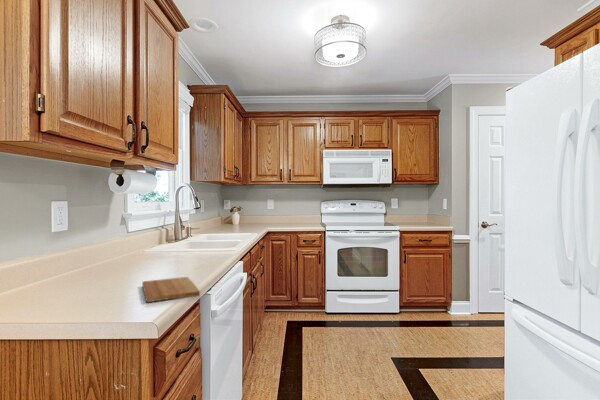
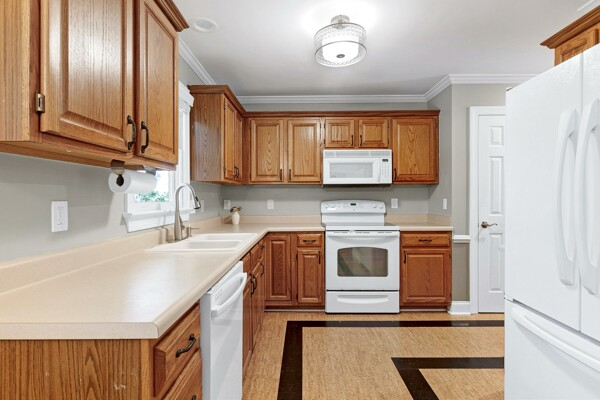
- cutting board (169, 287)
